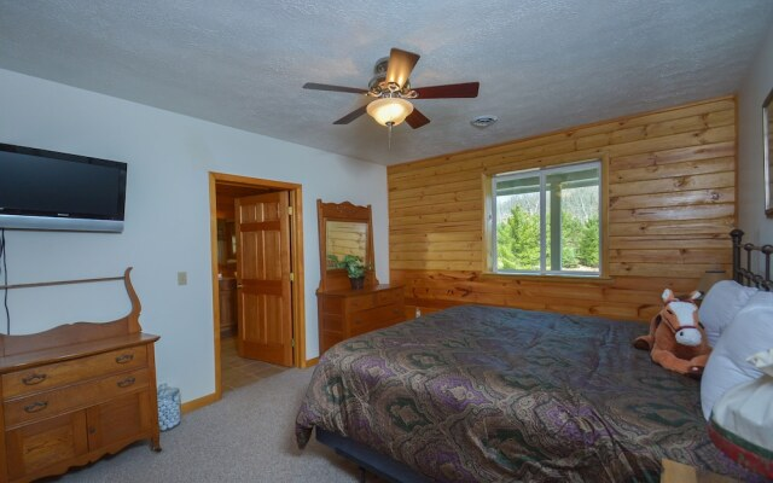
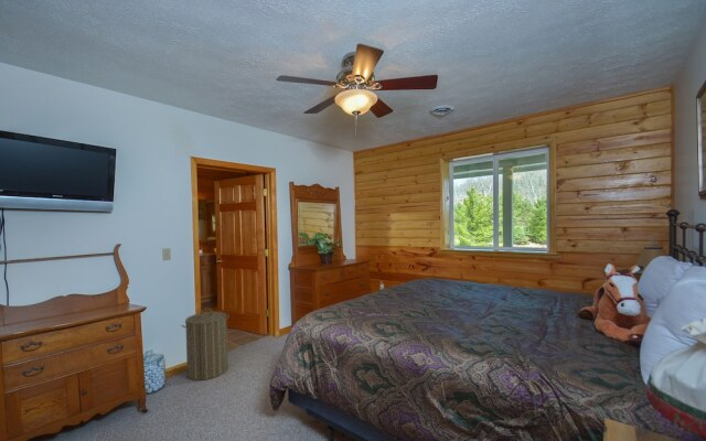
+ laundry hamper (206, 340)
